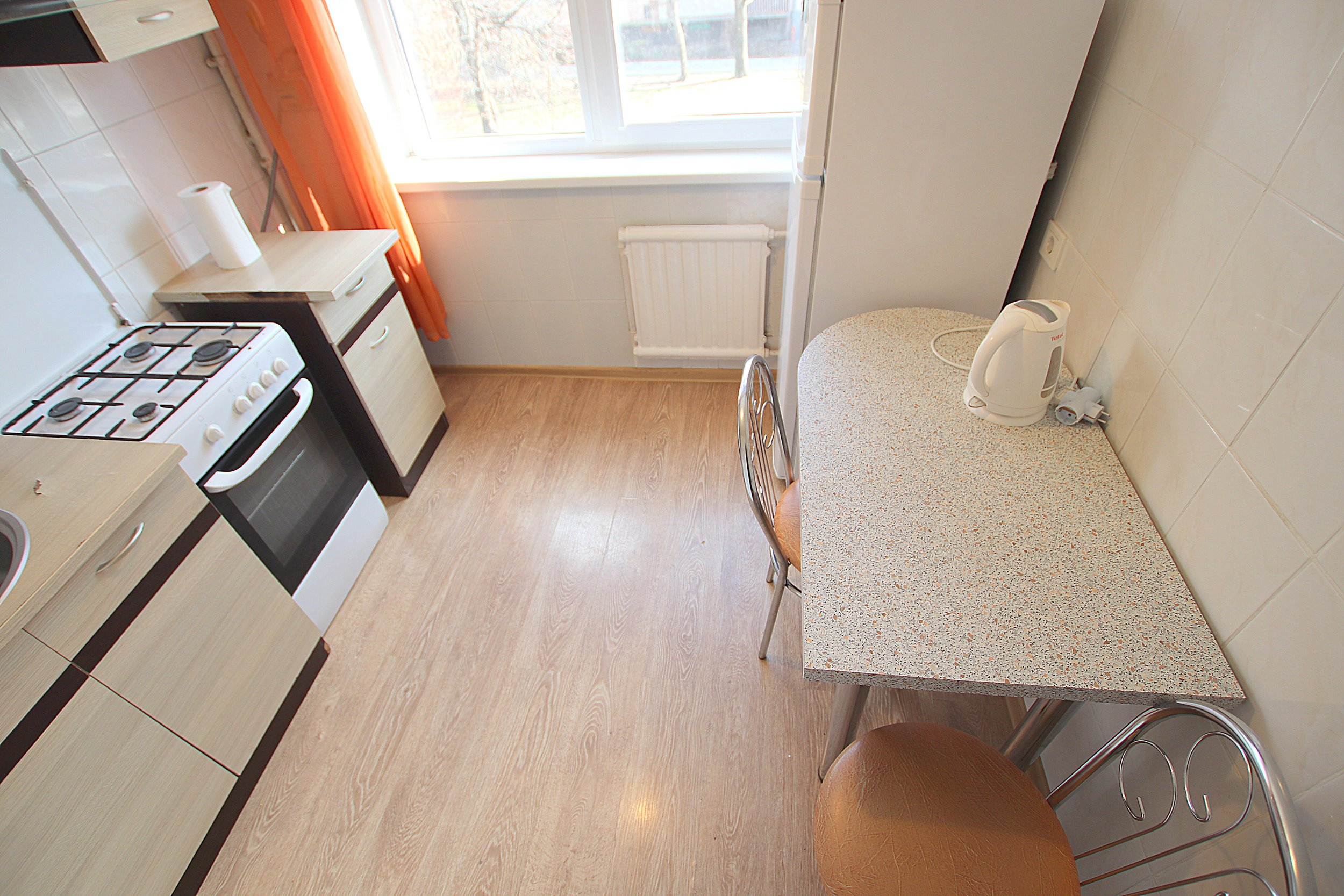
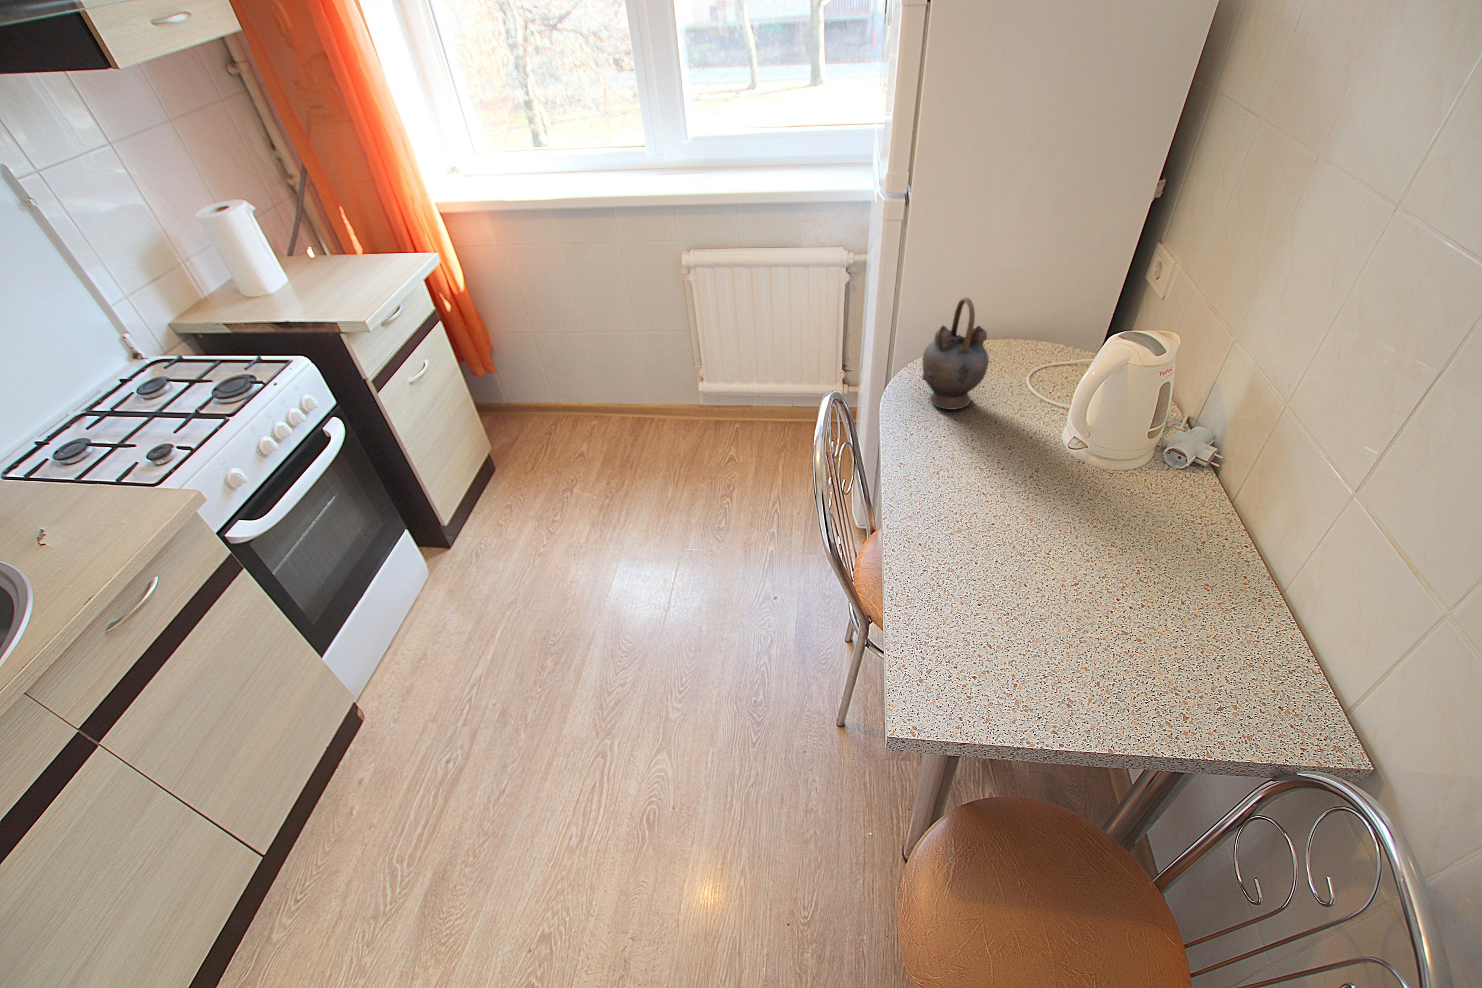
+ teapot (958, 355)
